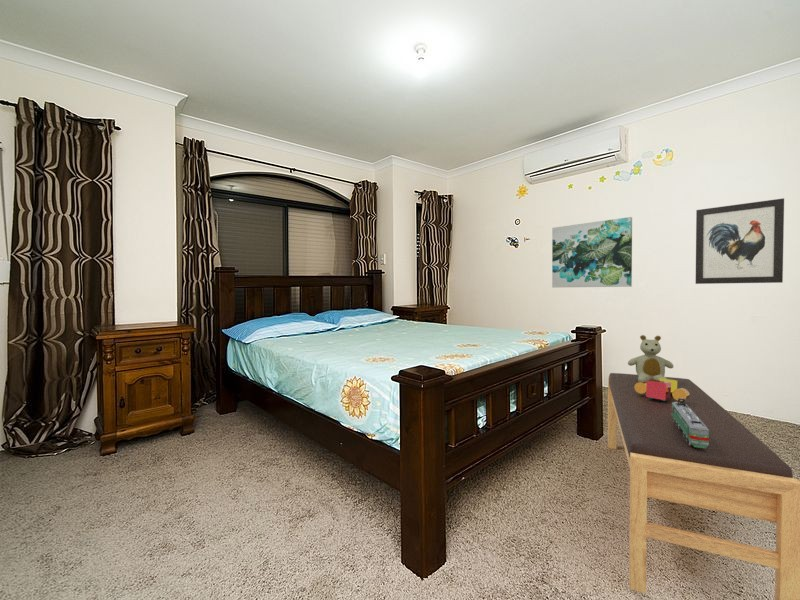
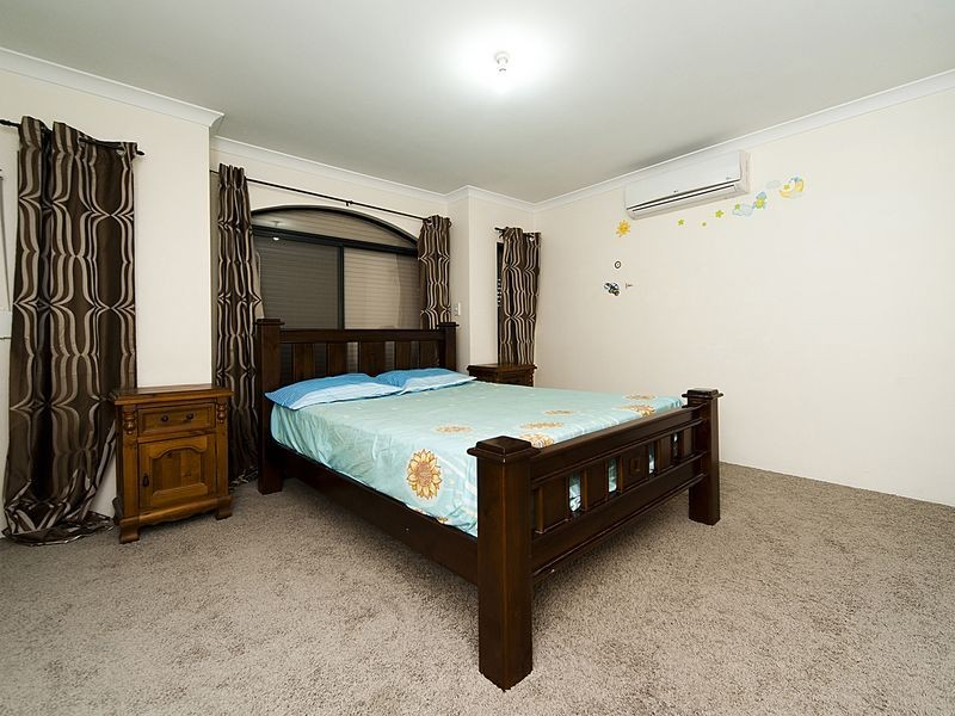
- wall art (736, 244)
- stuffed bear (651, 359)
- bench (668, 454)
- wall art (589, 255)
- toy block set (662, 388)
- toy train (688, 419)
